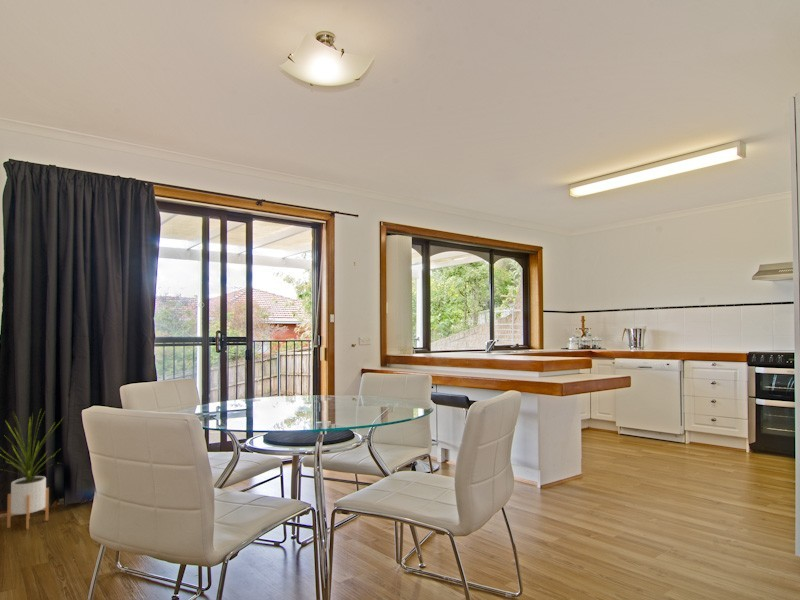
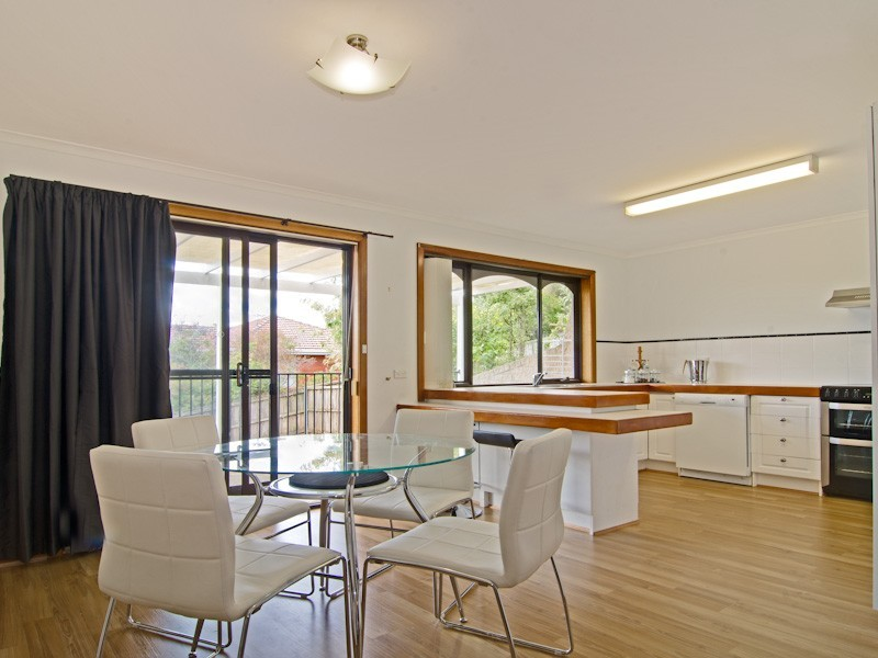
- house plant (30, 466)
